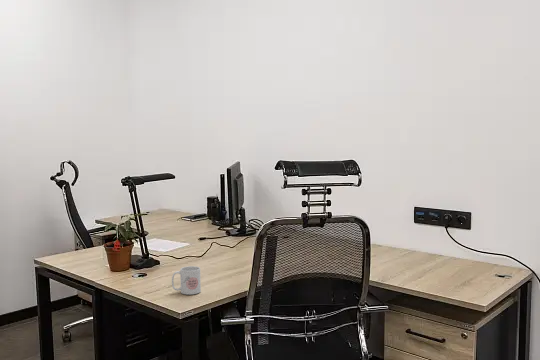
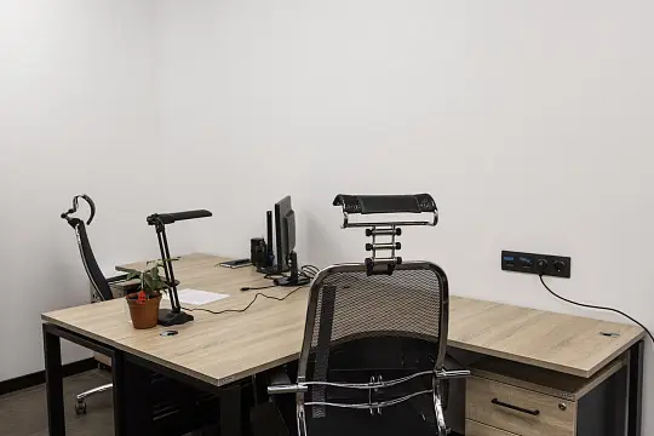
- mug (186, 280)
